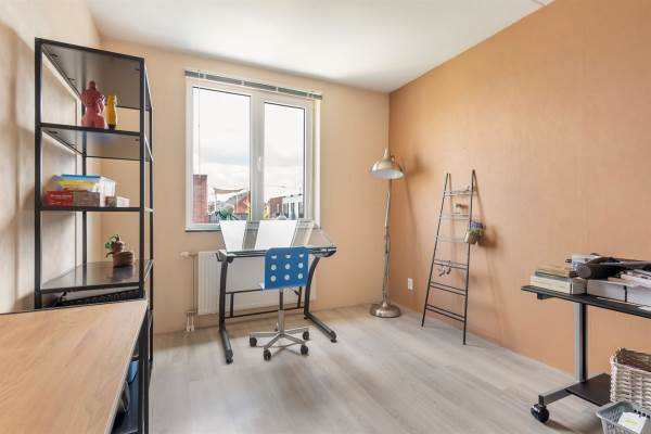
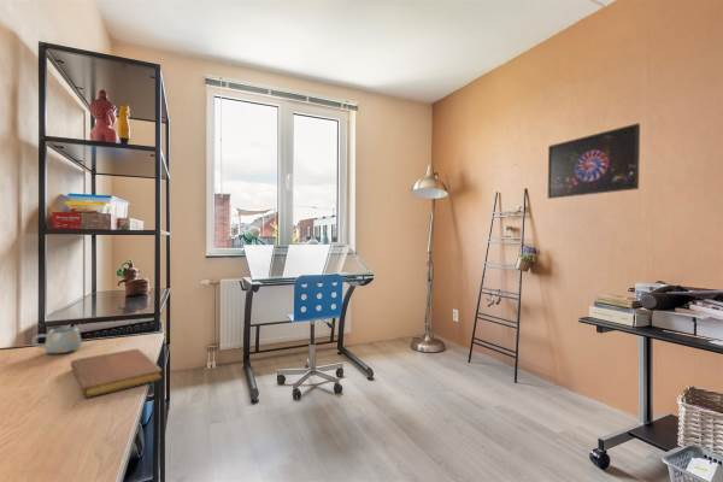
+ notebook (114, 369)
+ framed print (588, 165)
+ mug (57, 341)
